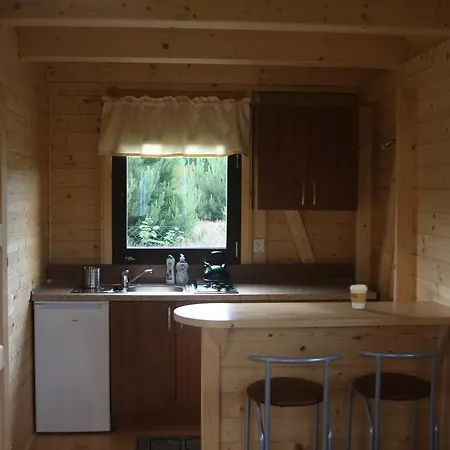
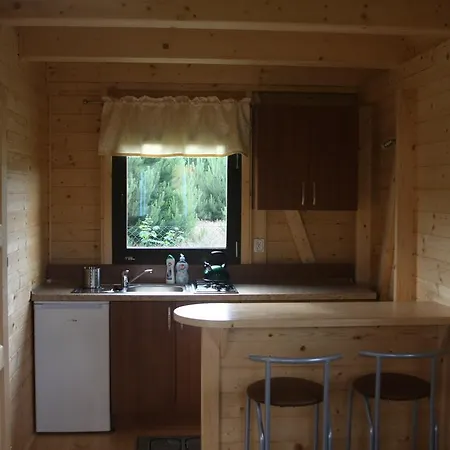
- coffee cup (358, 296)
